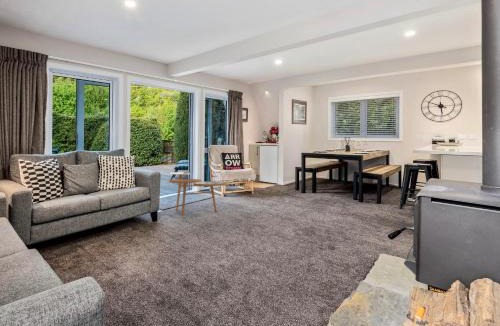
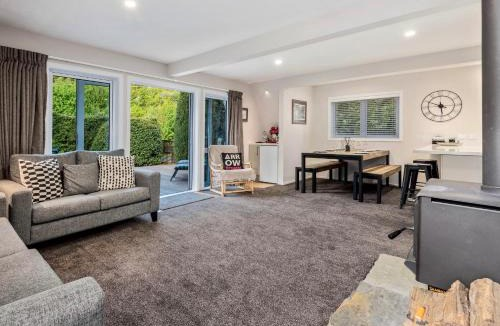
- side table (195, 193)
